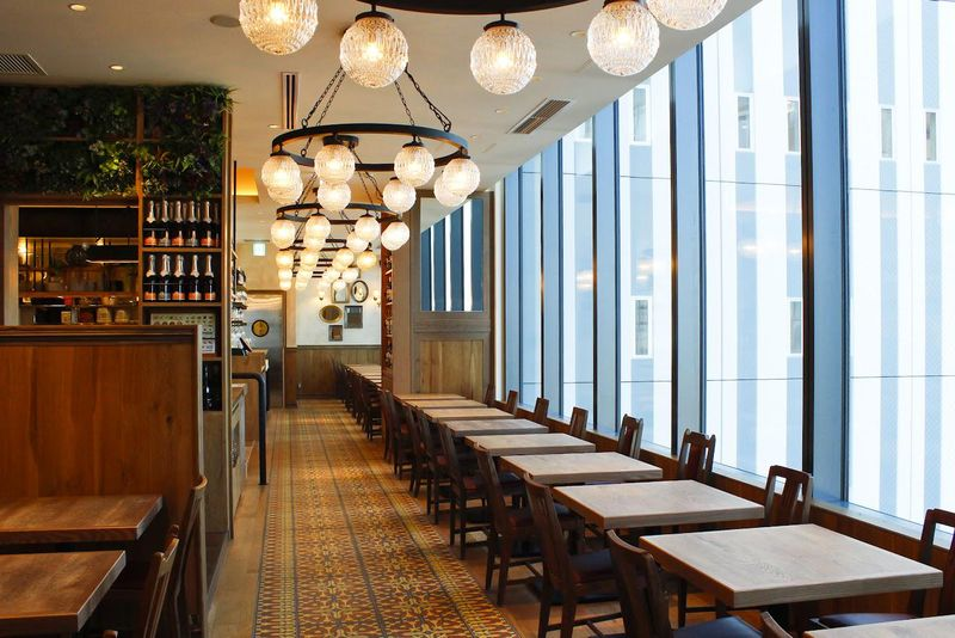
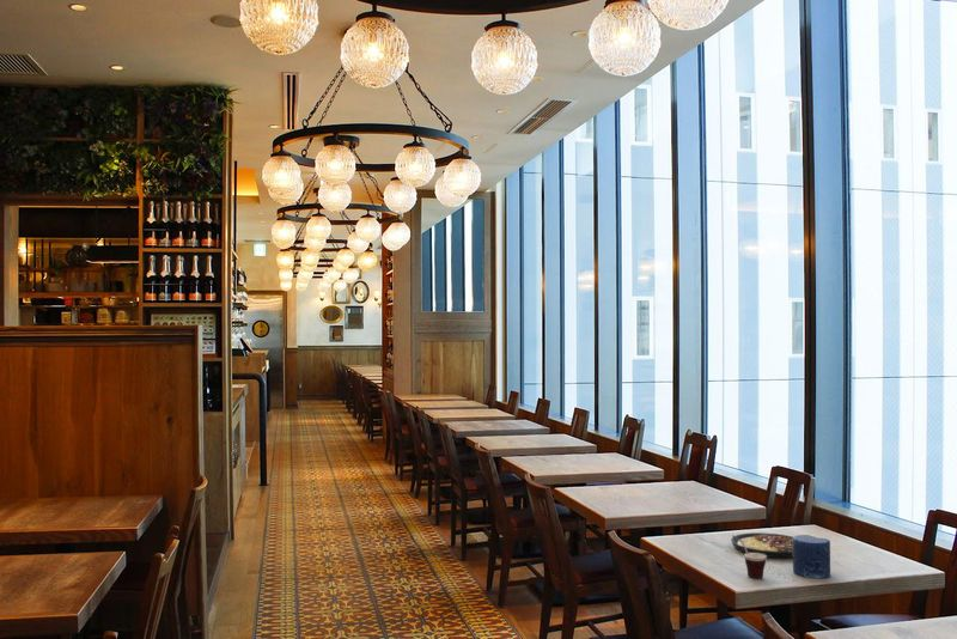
+ candle (811, 555)
+ cup (748, 556)
+ plate (769, 543)
